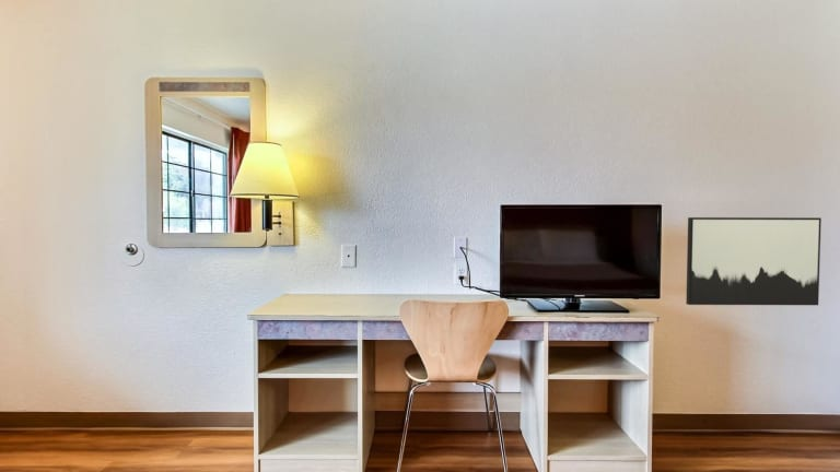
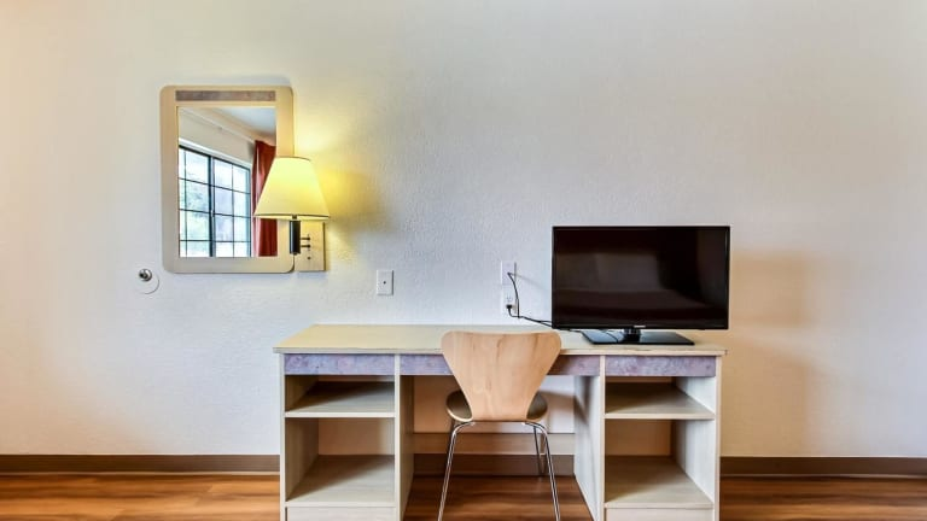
- wall art (752, 261)
